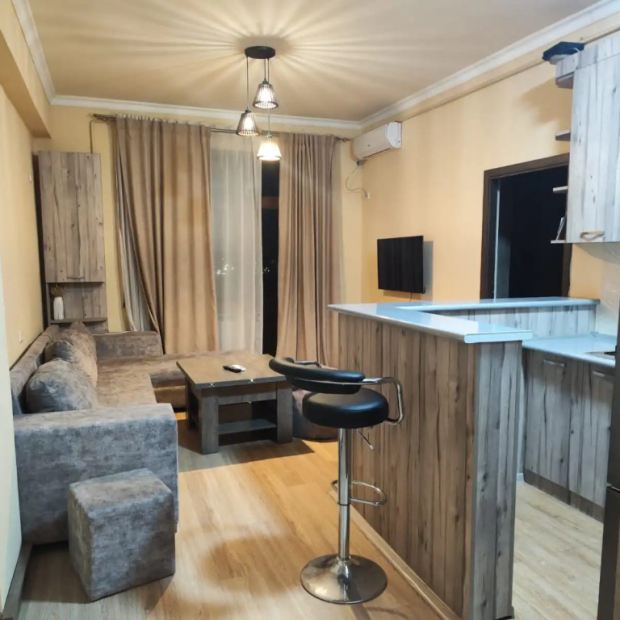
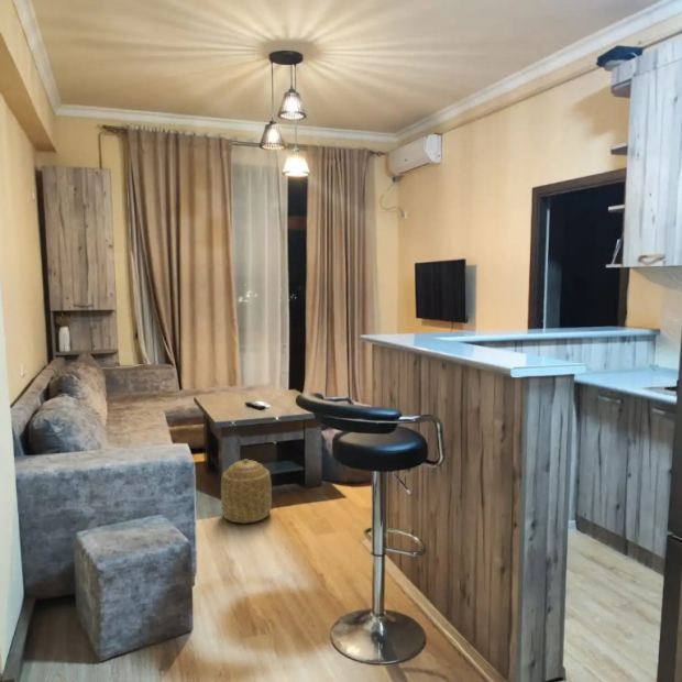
+ basket (245, 487)
